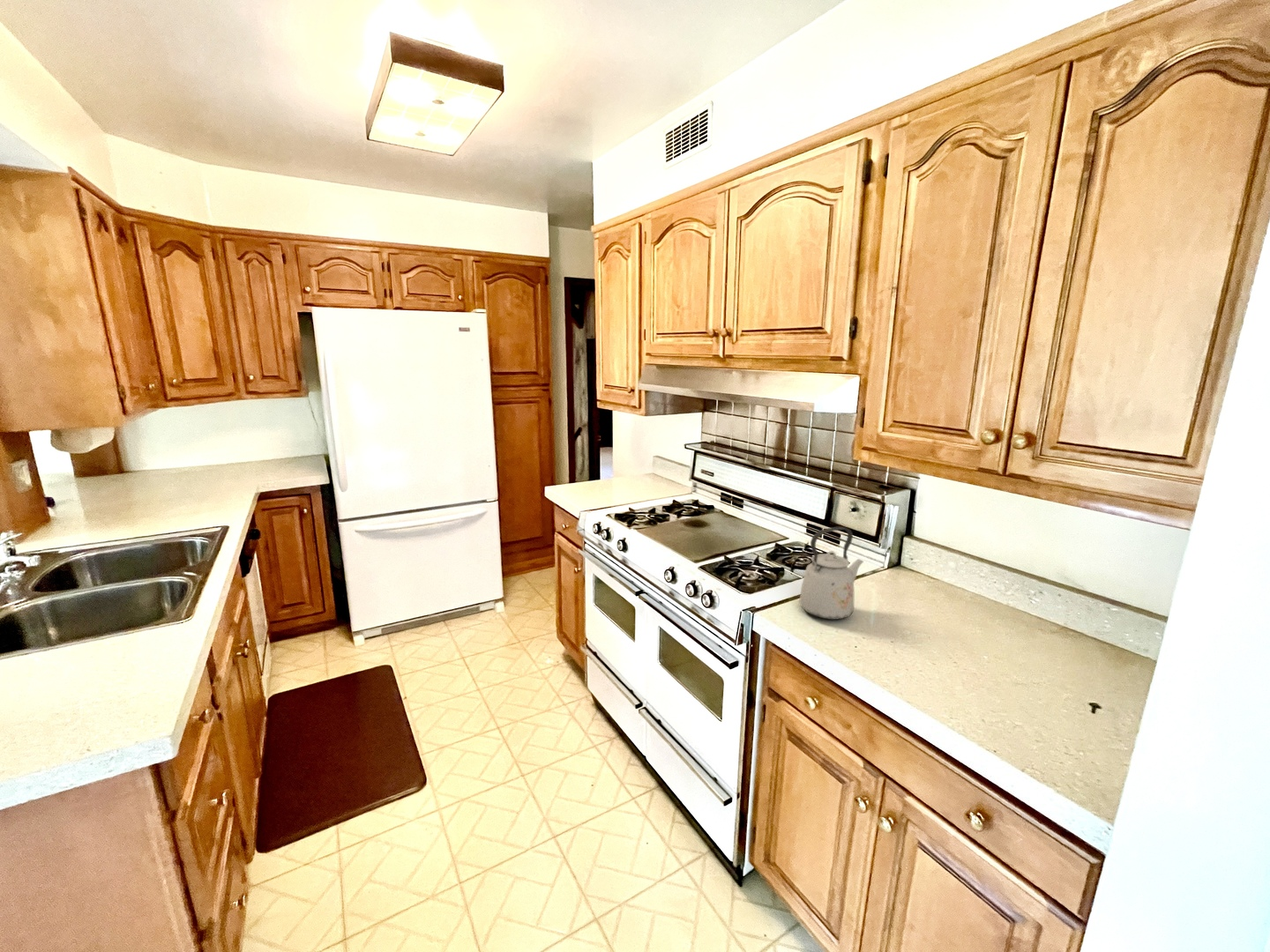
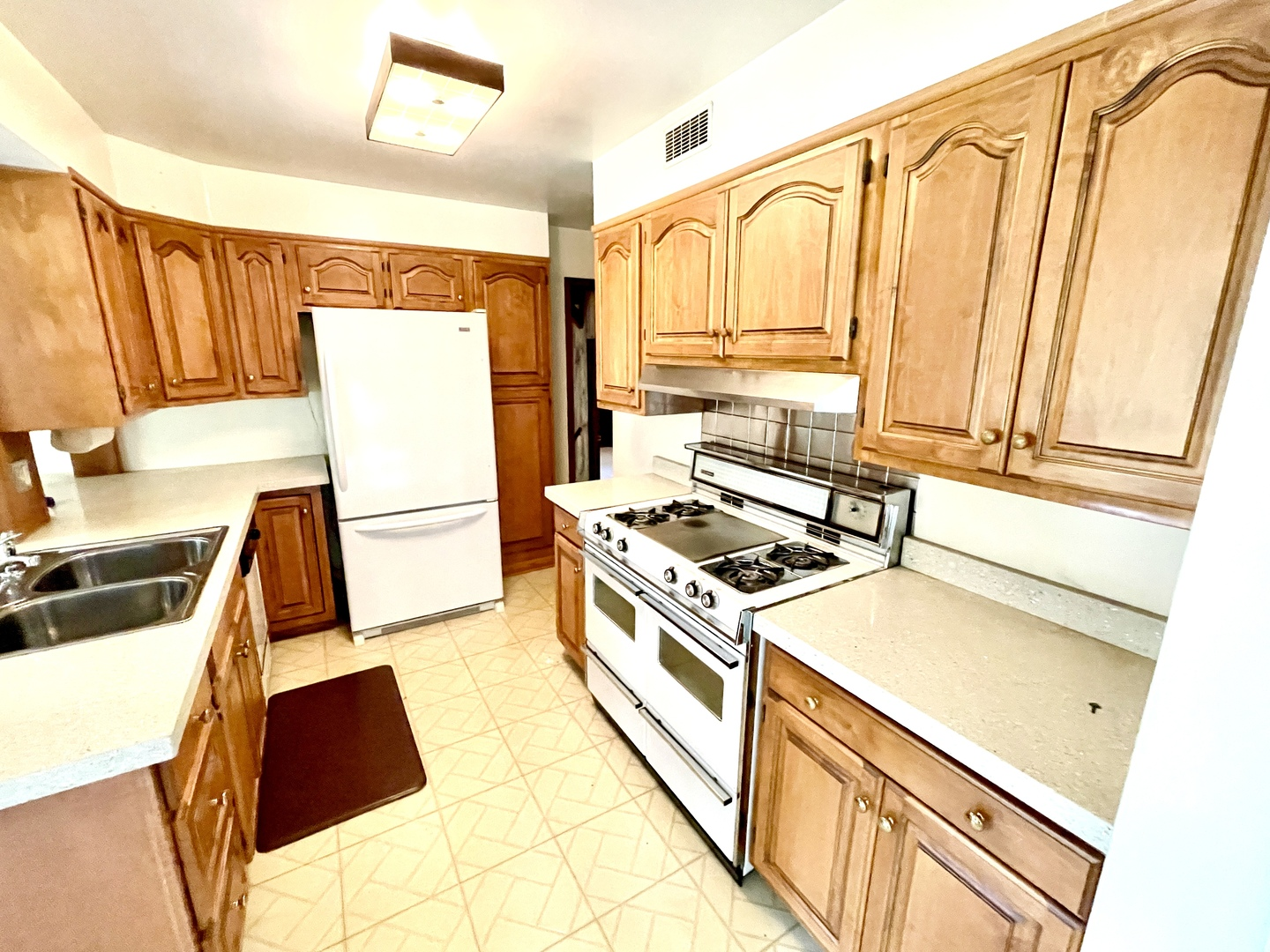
- kettle (836, 569)
